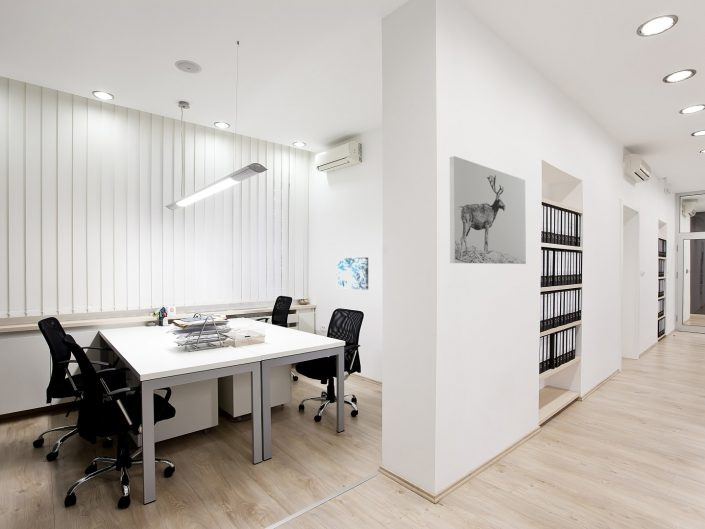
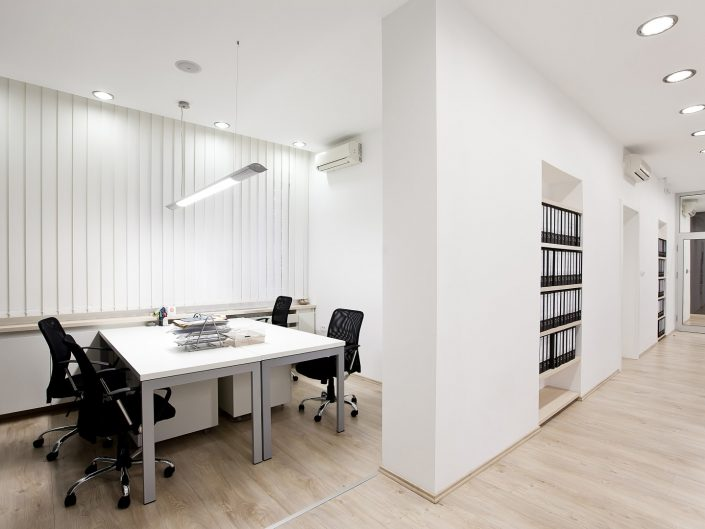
- wall art (492, 216)
- wall art (351, 273)
